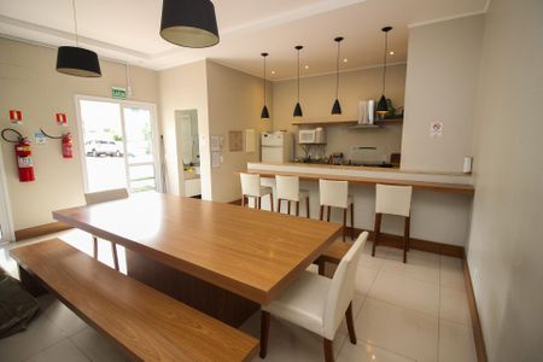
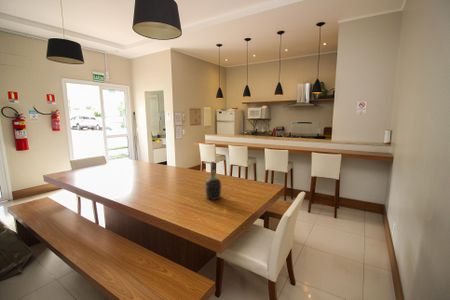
+ cognac bottle (213, 179)
